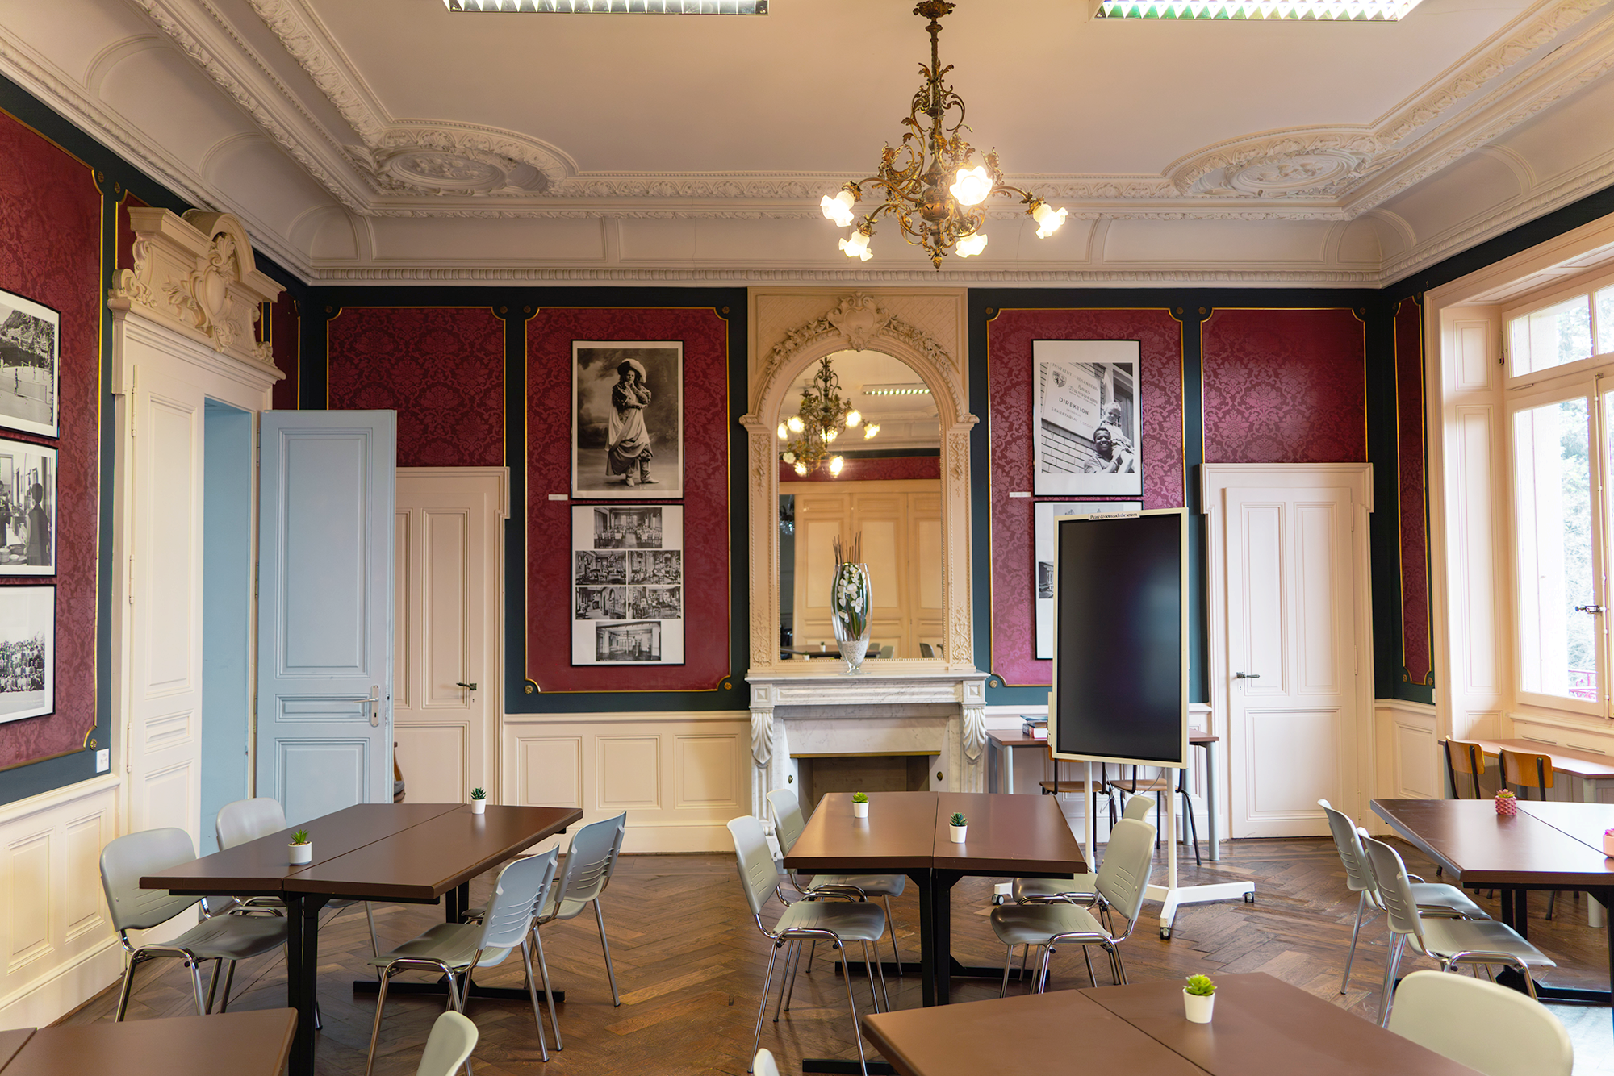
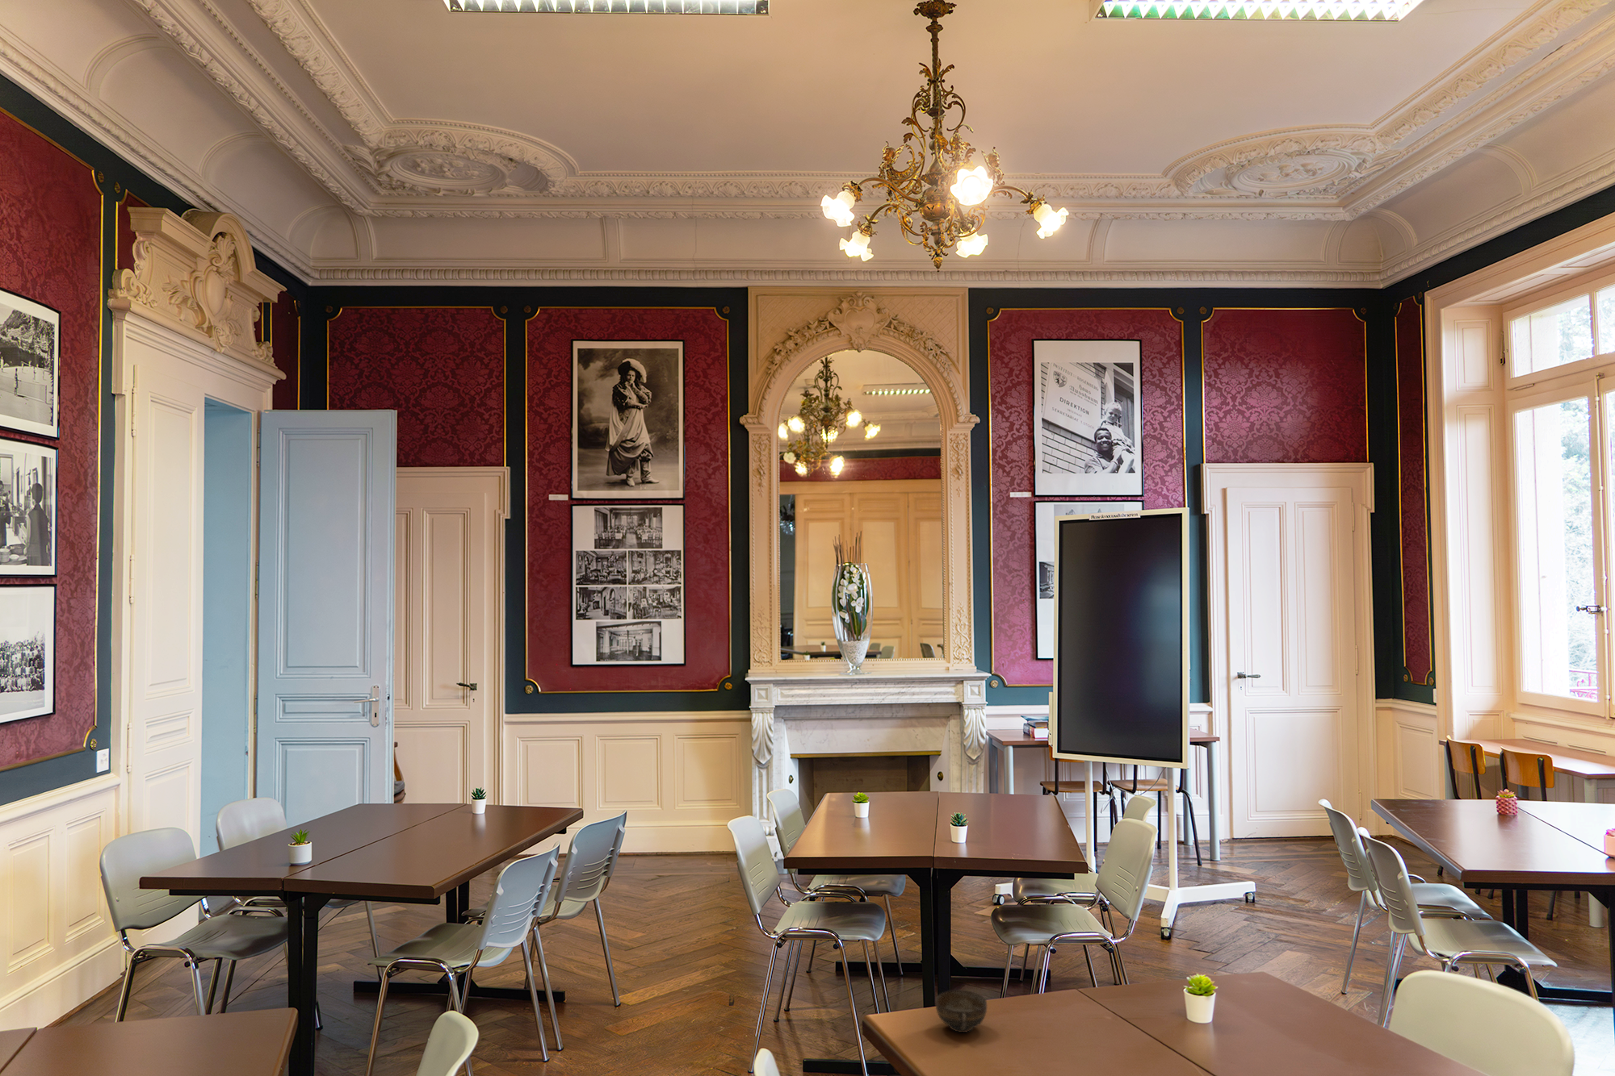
+ cup (961, 1016)
